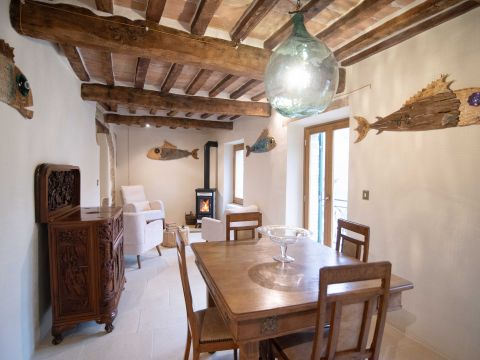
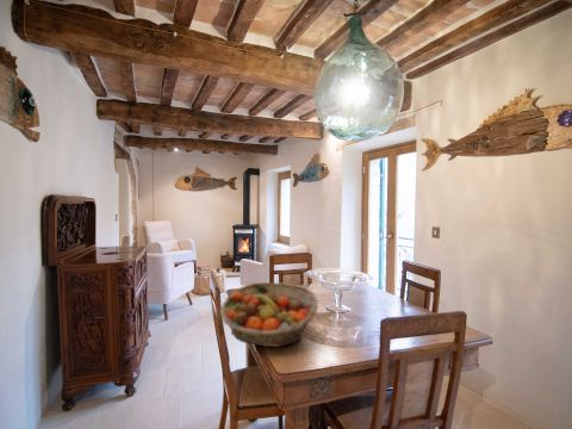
+ fruit basket (268, 311)
